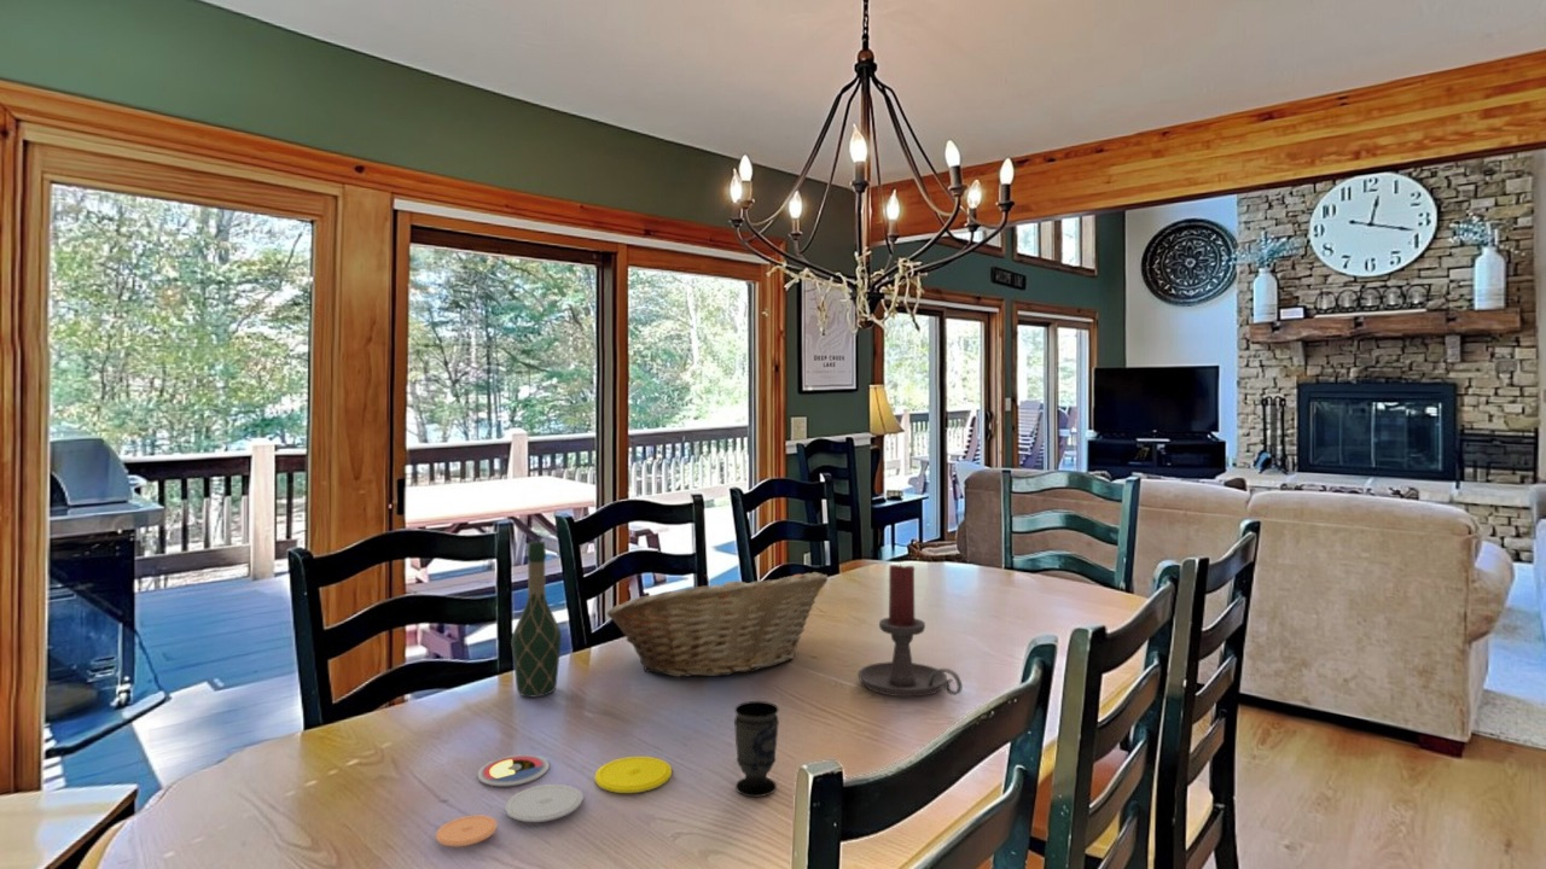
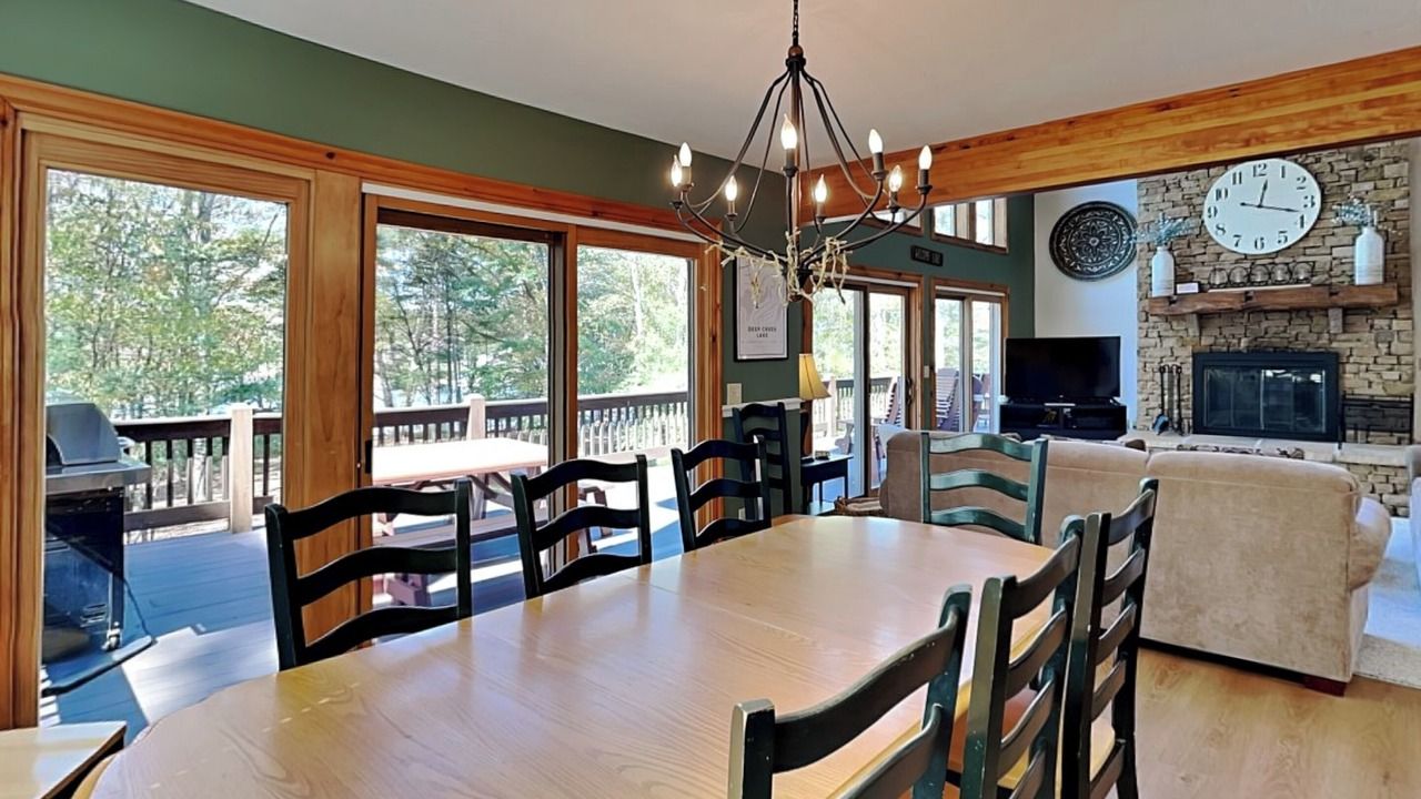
- candle holder (912, 626)
- wine bottle (536, 617)
- cup (756, 747)
- plate (545, 772)
- fruit basket (721, 613)
